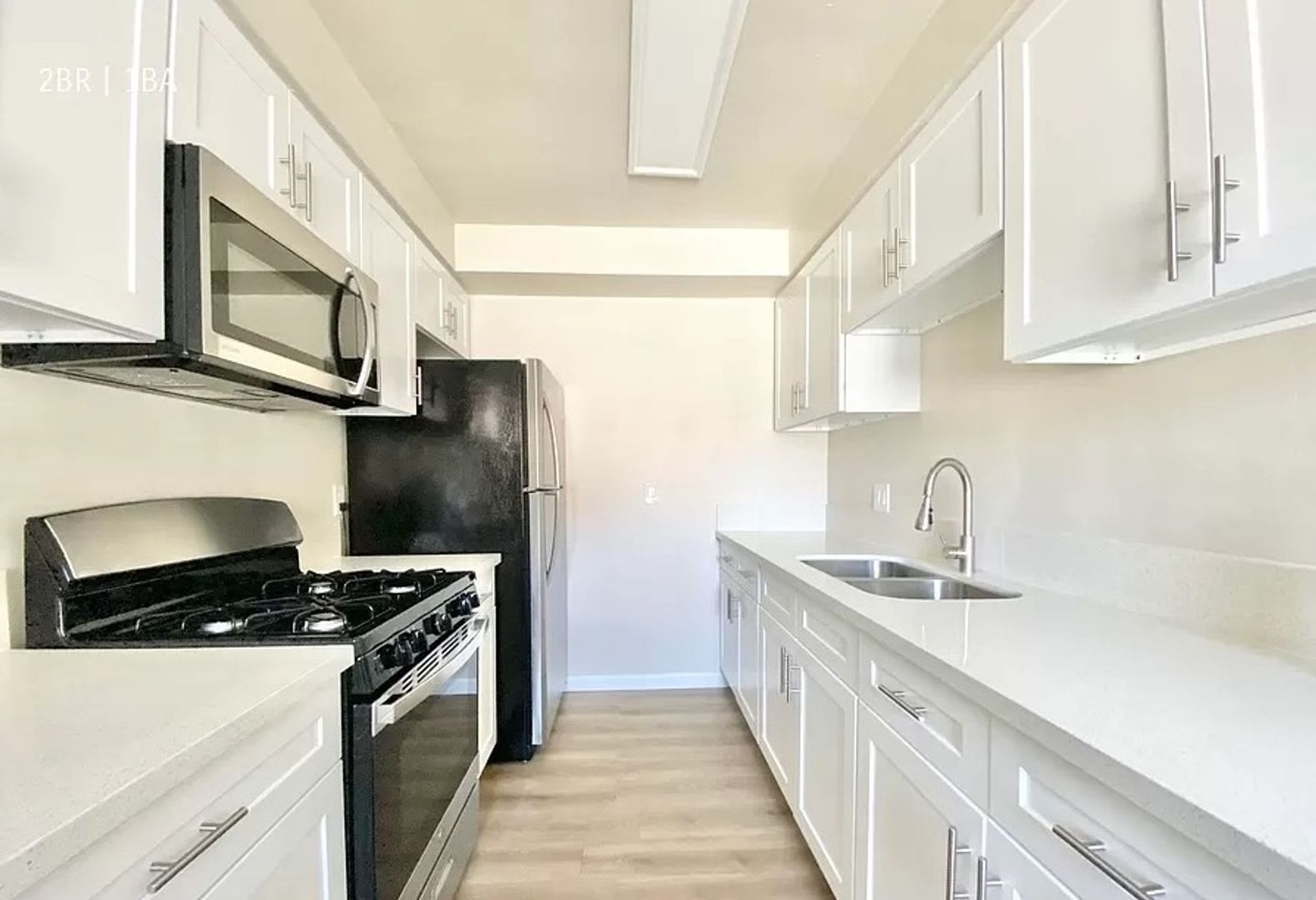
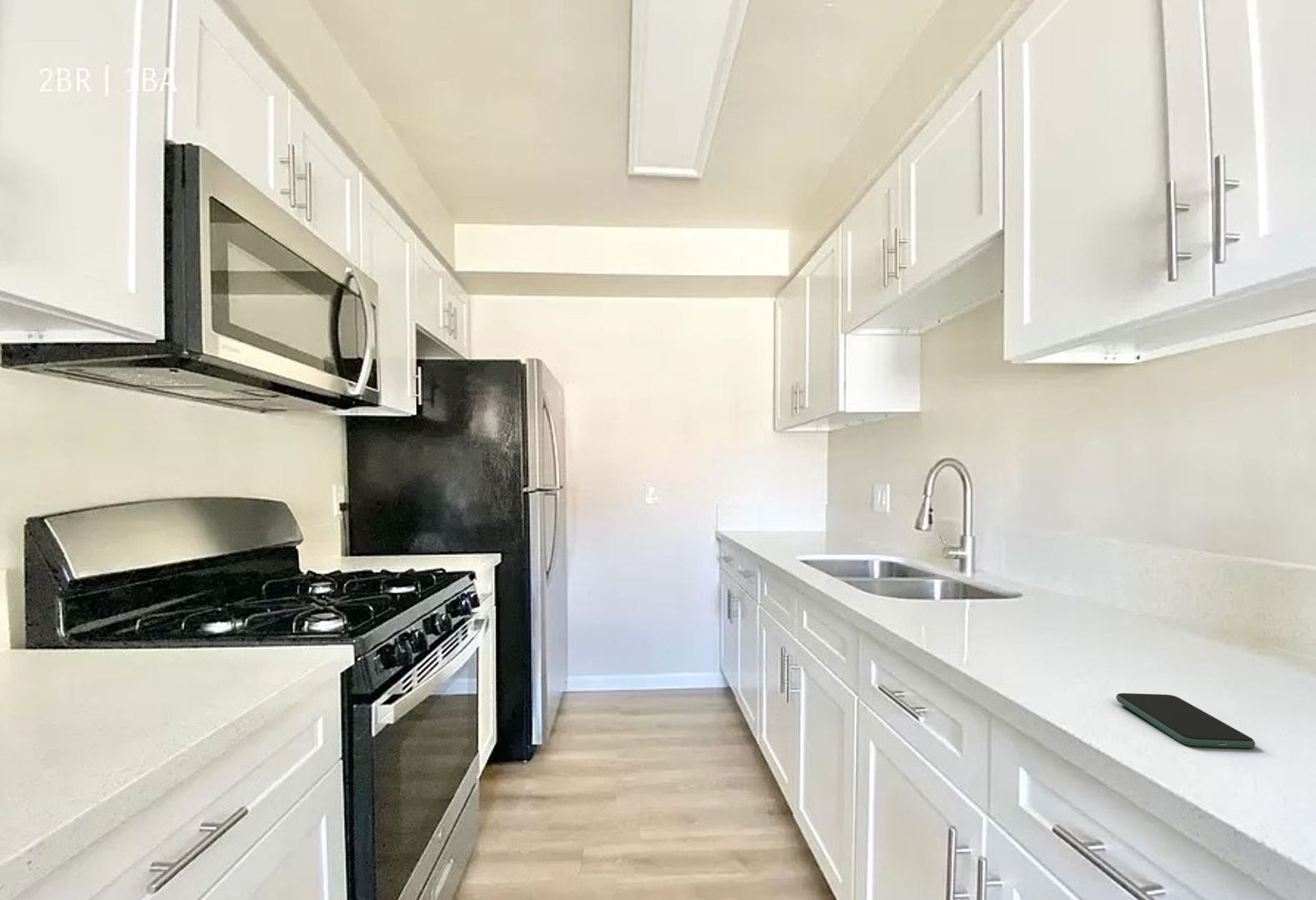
+ smartphone (1179, 718)
